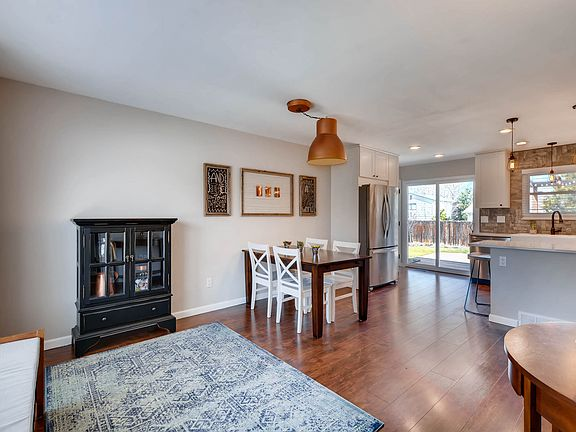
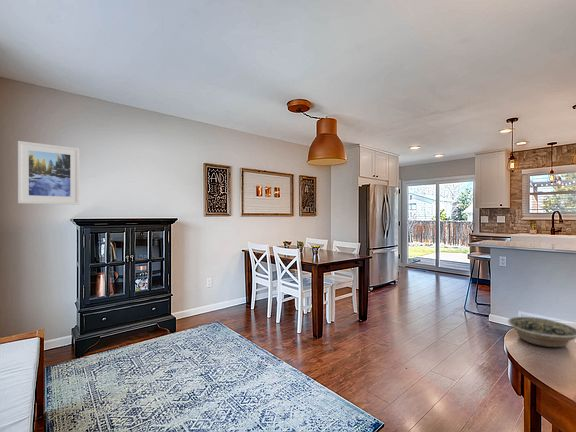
+ bowl (542, 333)
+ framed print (50, 174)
